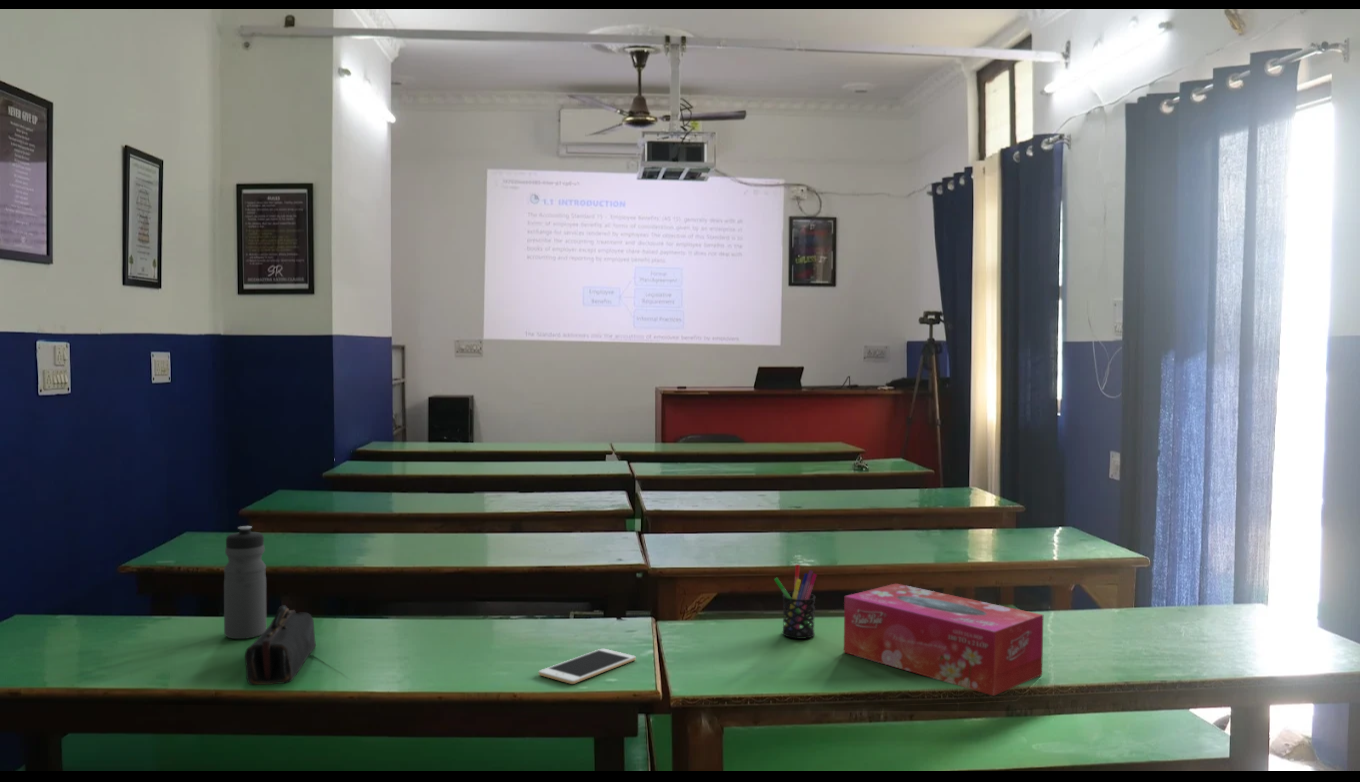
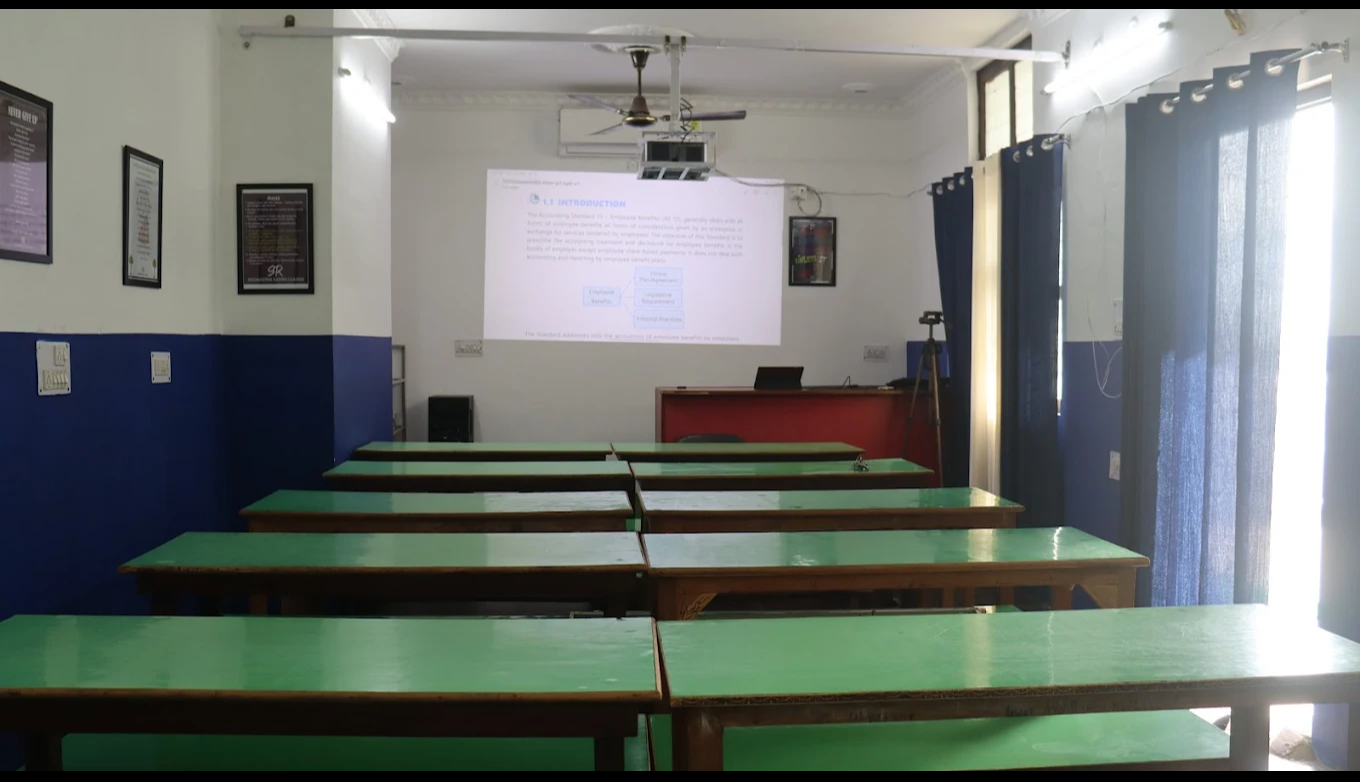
- pen holder (794, 600)
- cell phone (588, 665)
- pencil case (281, 635)
- water bottle (245, 580)
- tissue box (940, 634)
